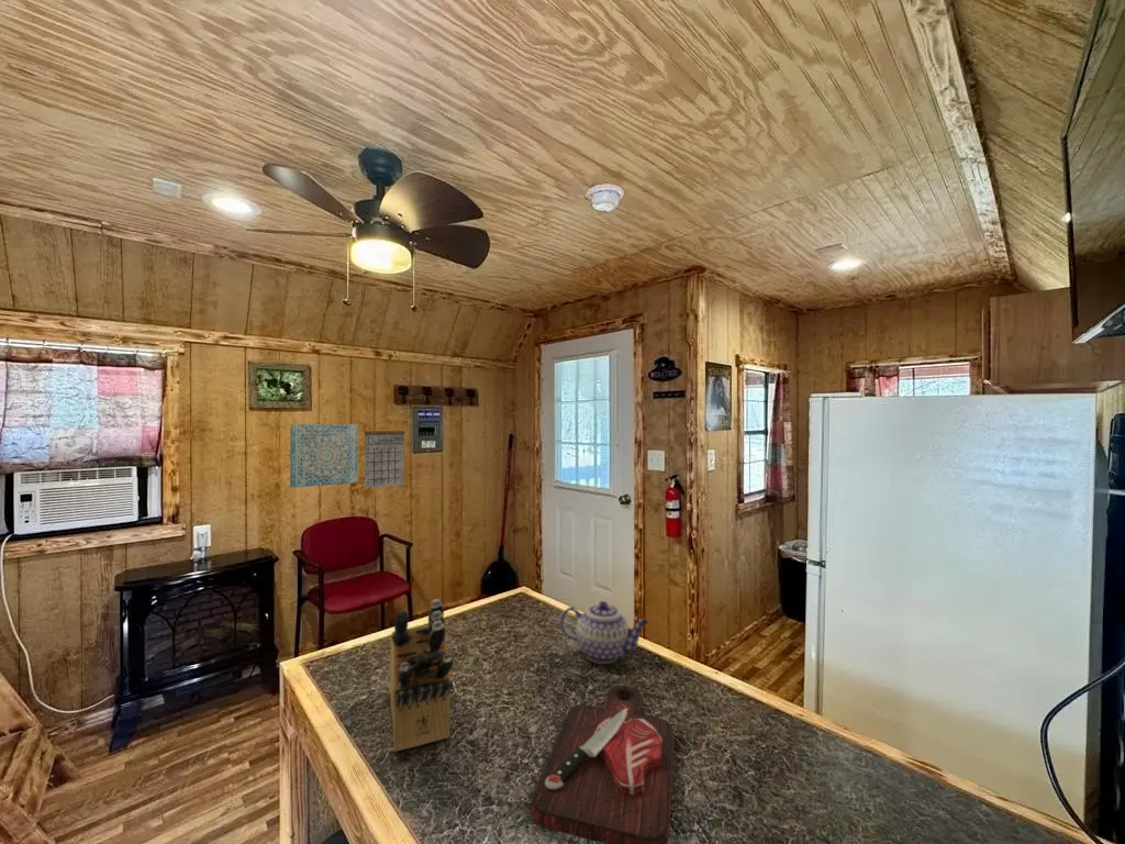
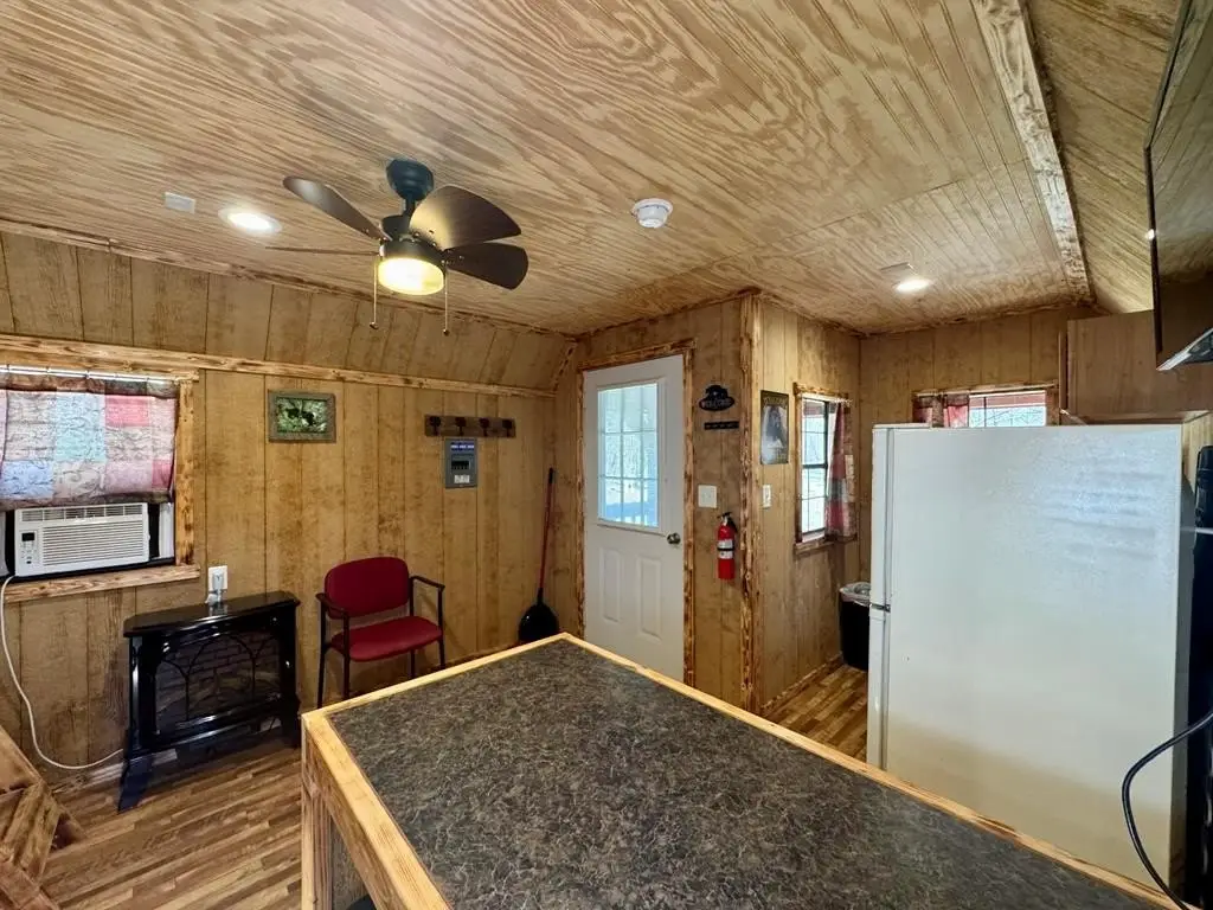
- calendar (385, 452)
- cutting board (613, 740)
- wall art (325, 454)
- teapot (602, 628)
- knife block (417, 653)
